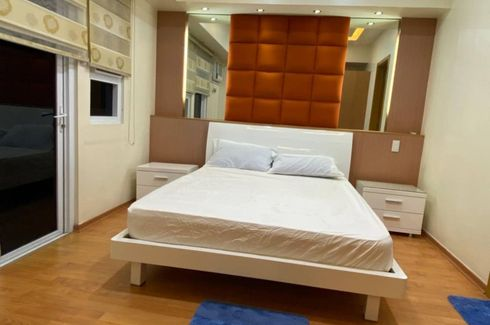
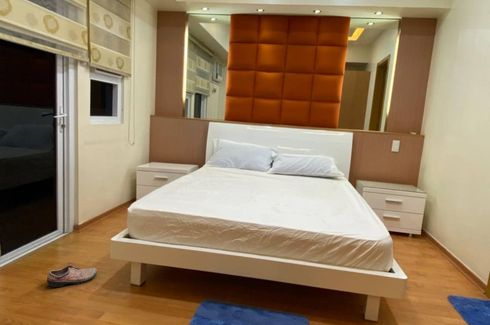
+ shoe (73, 274)
